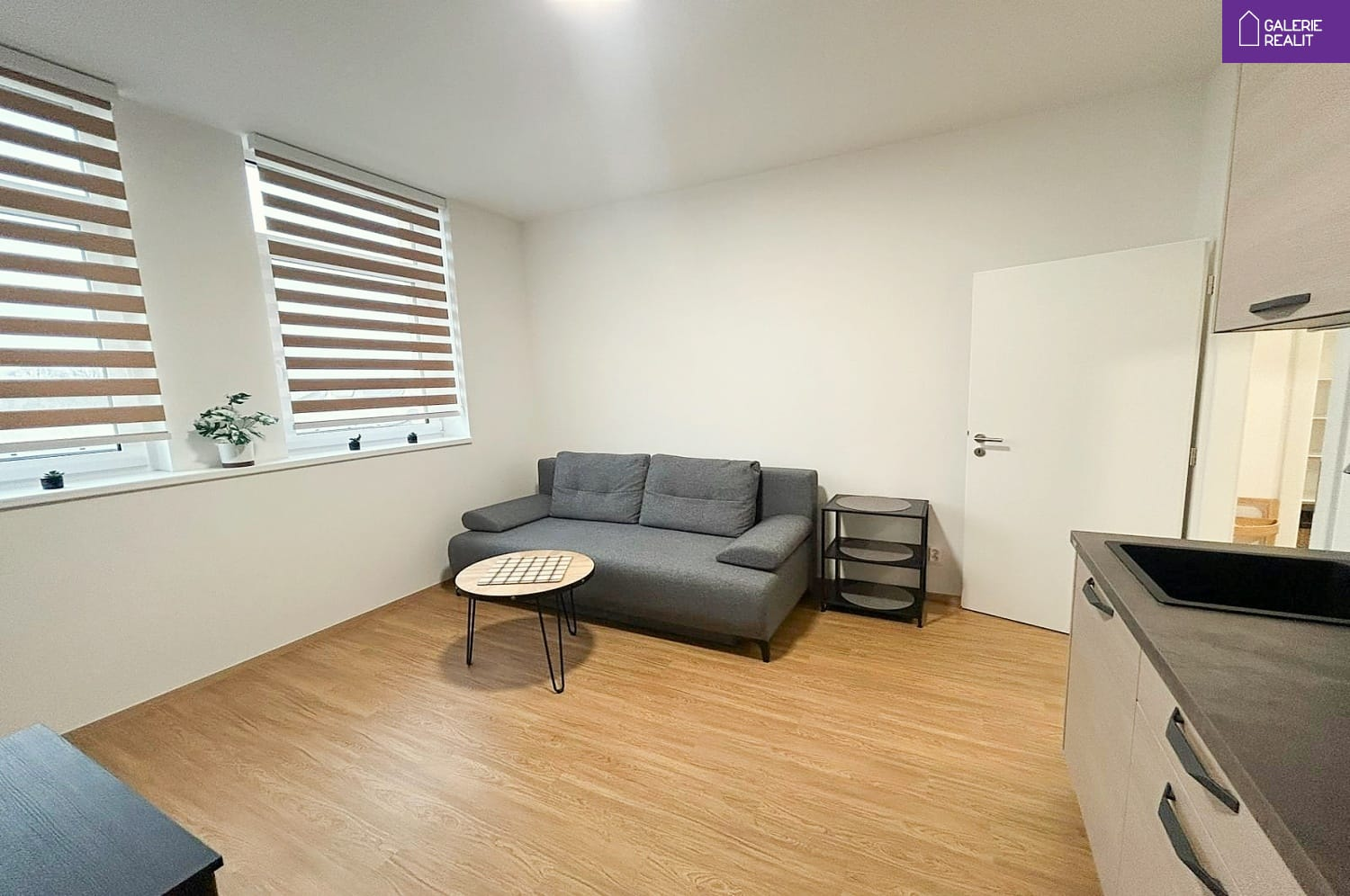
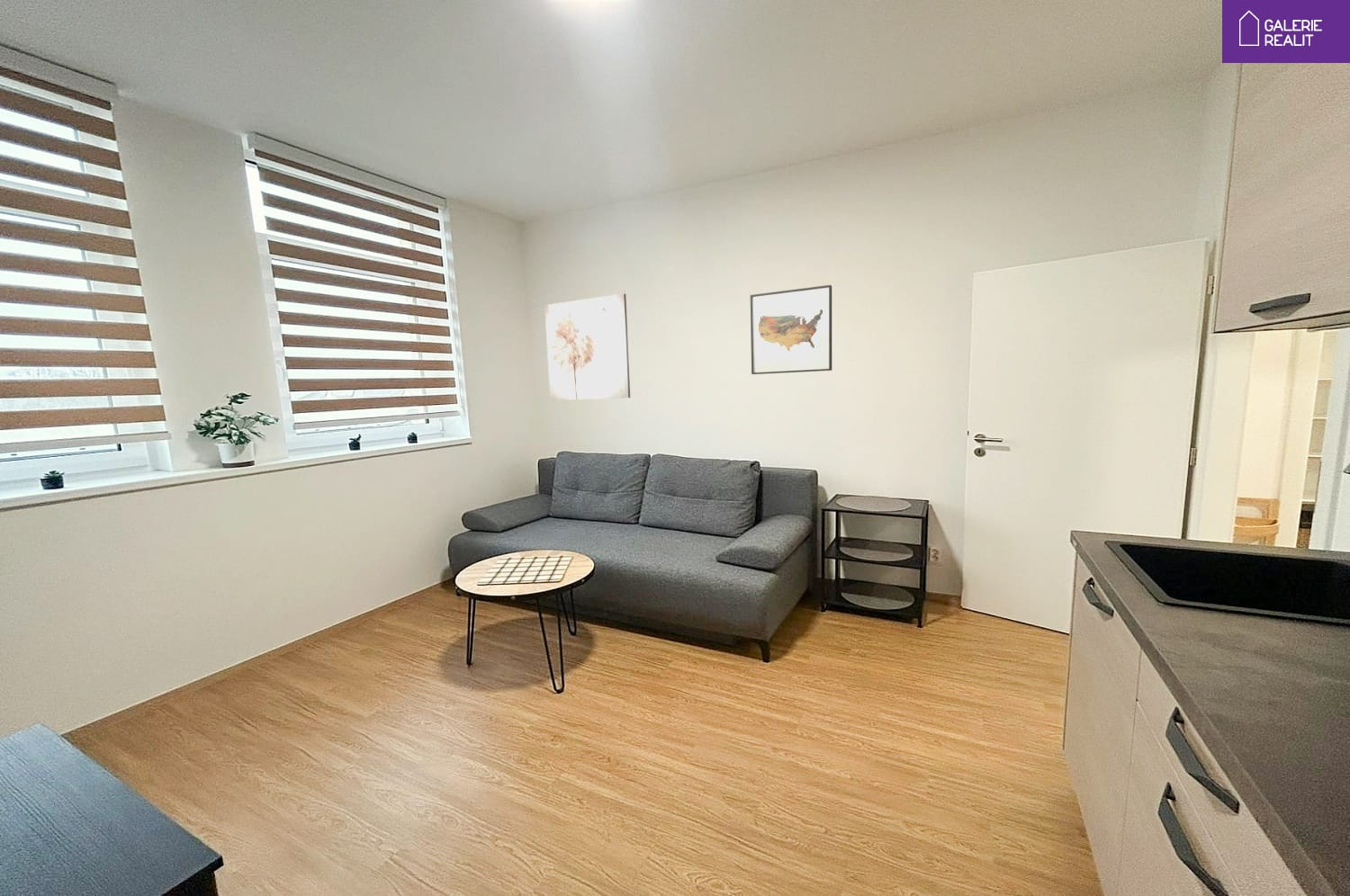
+ wall art (586, 350)
+ wall art (789, 331)
